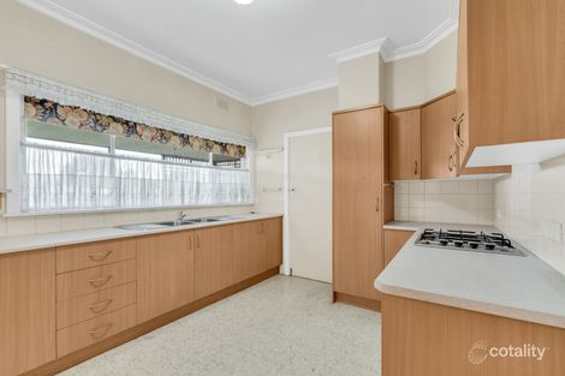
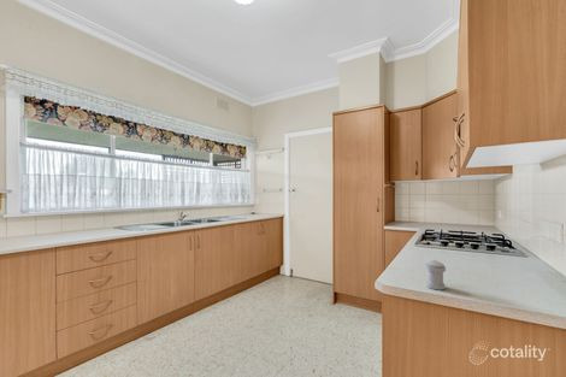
+ pepper shaker (435, 272)
